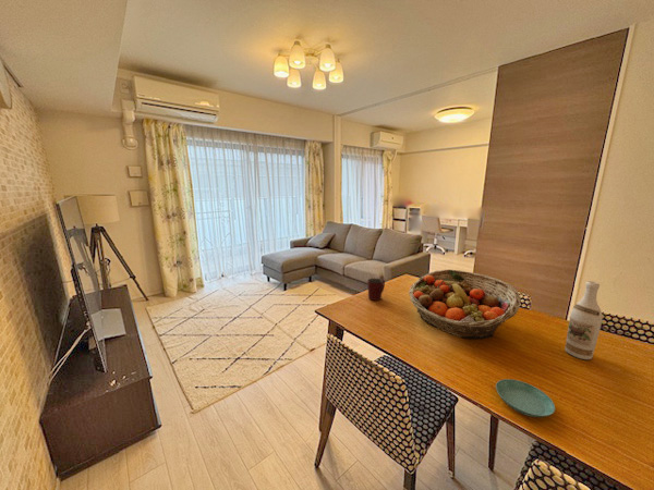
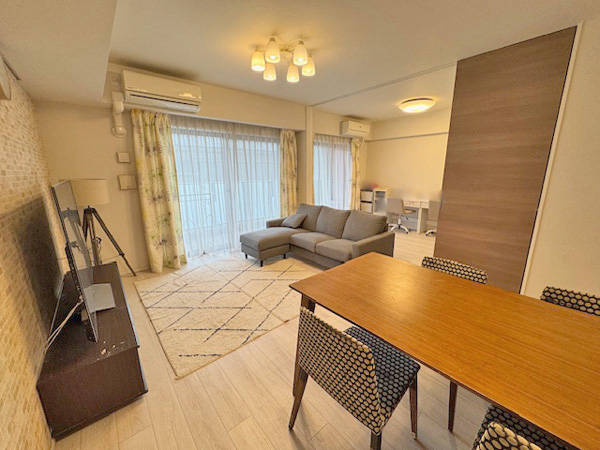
- mug (376, 289)
- wine bottle (585, 319)
- fruit basket (458, 301)
- saucer (523, 399)
